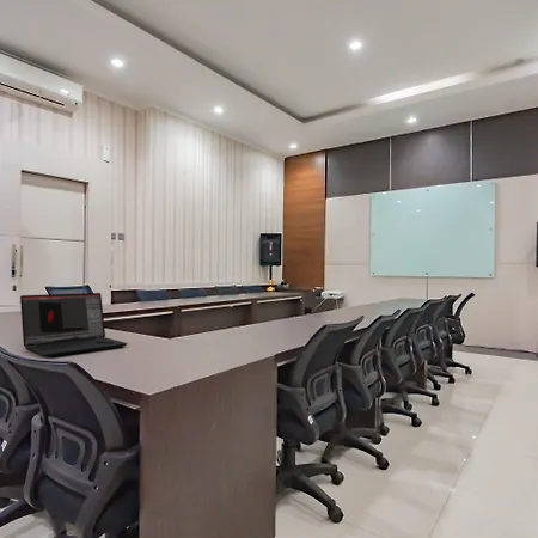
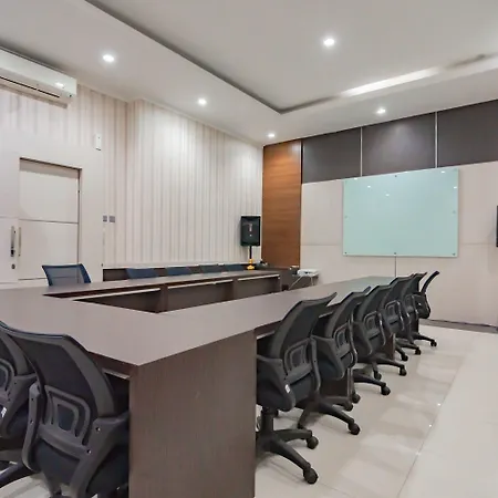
- laptop (74, 320)
